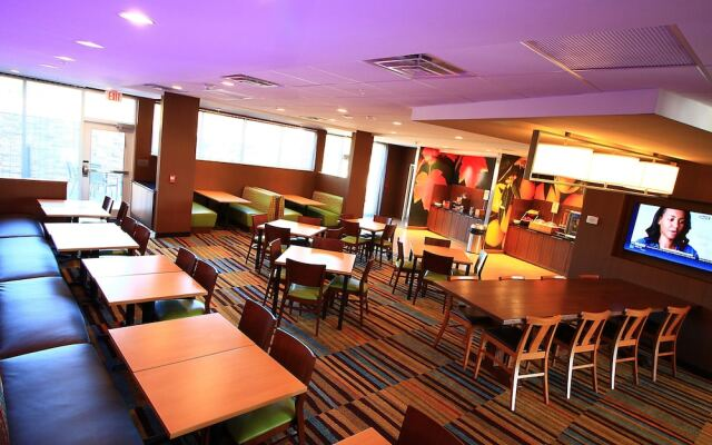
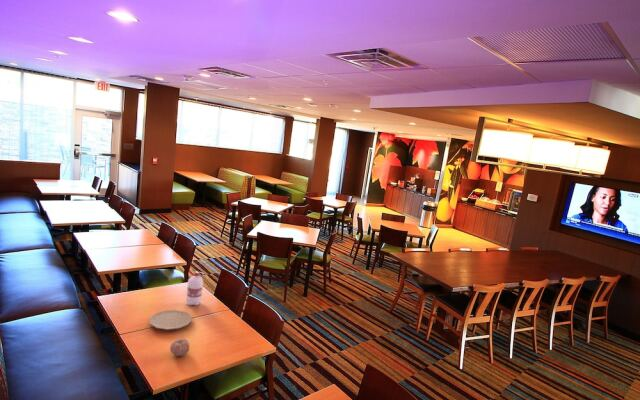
+ water bottle (195, 287)
+ fruit (180, 347)
+ plate (170, 320)
